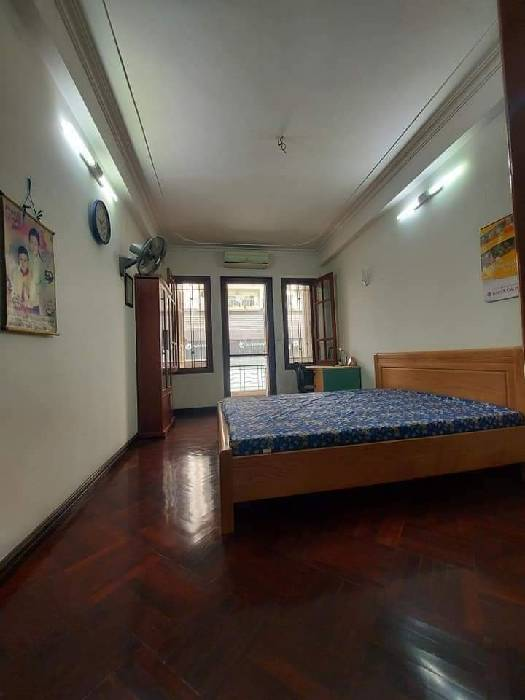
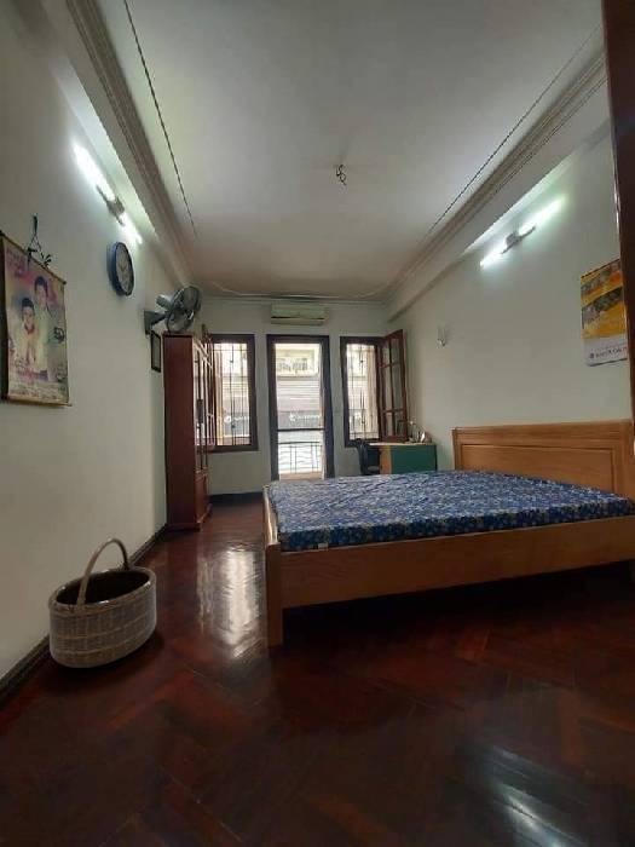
+ basket (105, 592)
